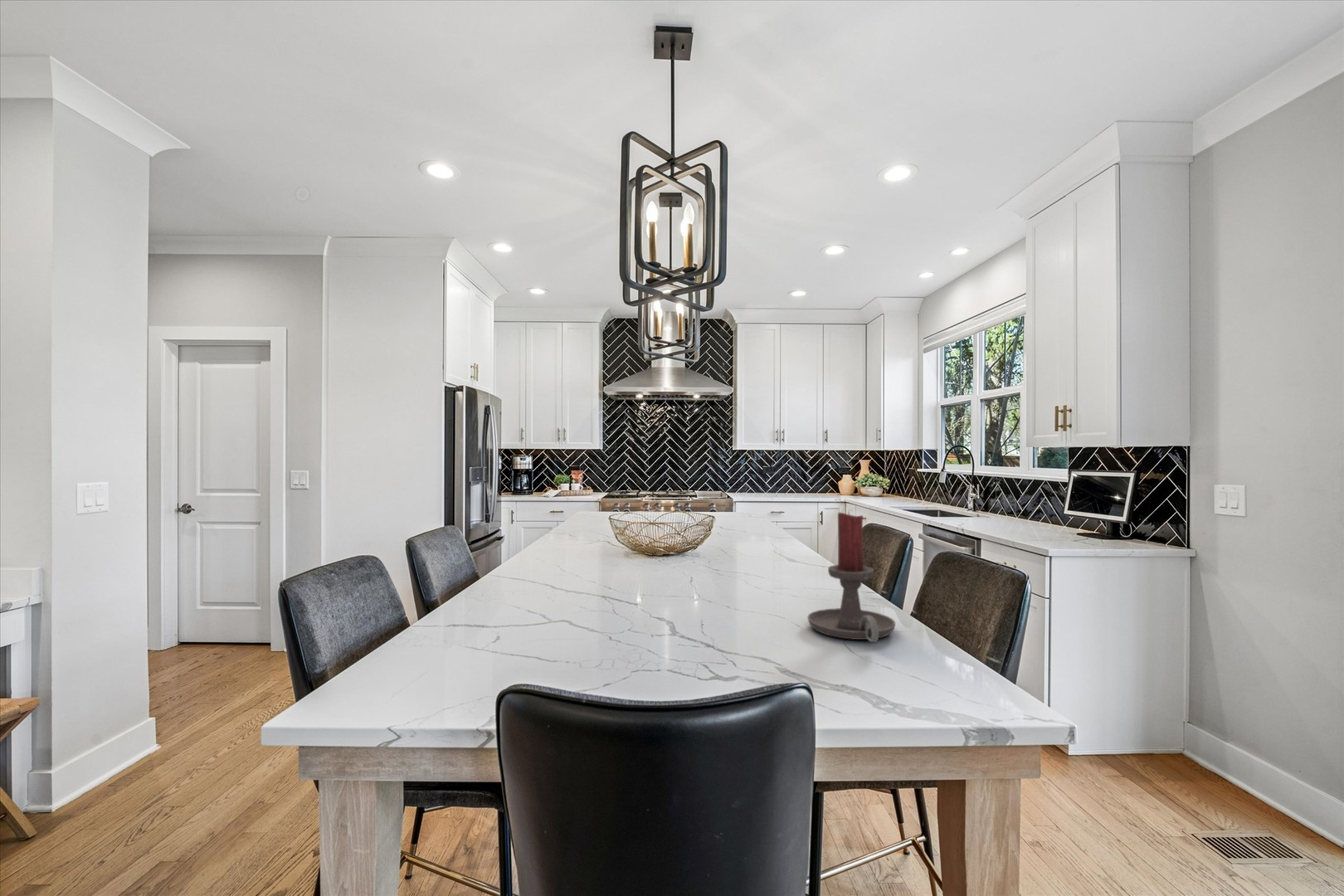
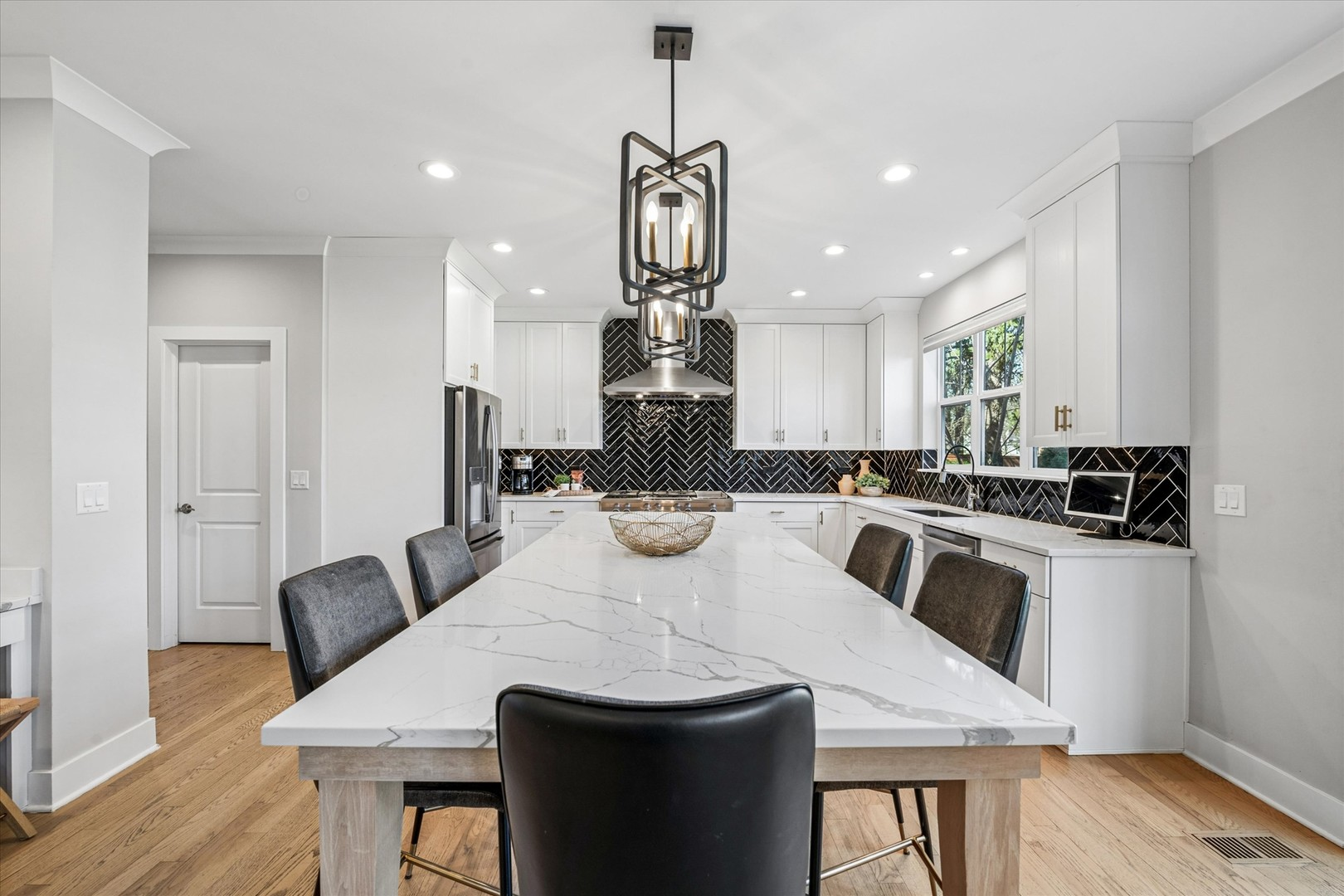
- candle holder (855, 572)
